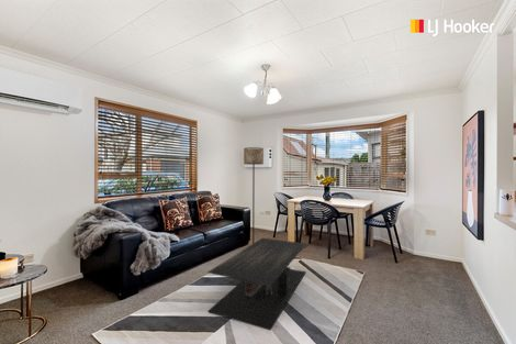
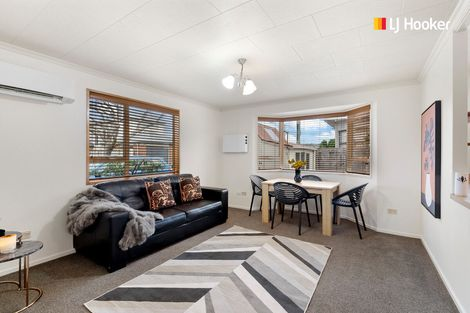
- coffee table (265, 271)
- floor lamp (253, 199)
